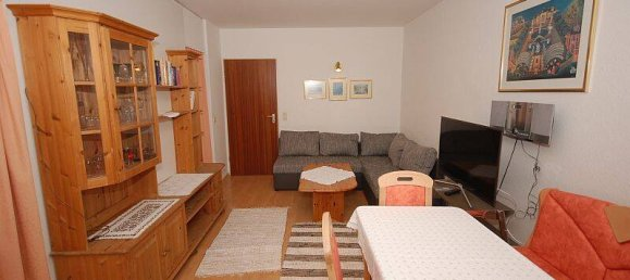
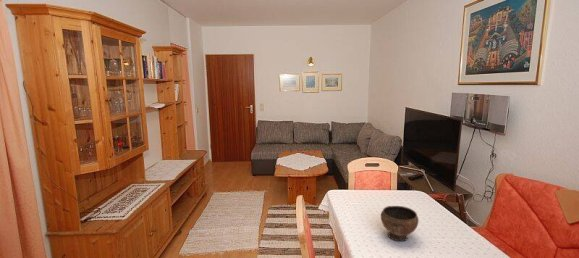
+ bowl (399, 224)
